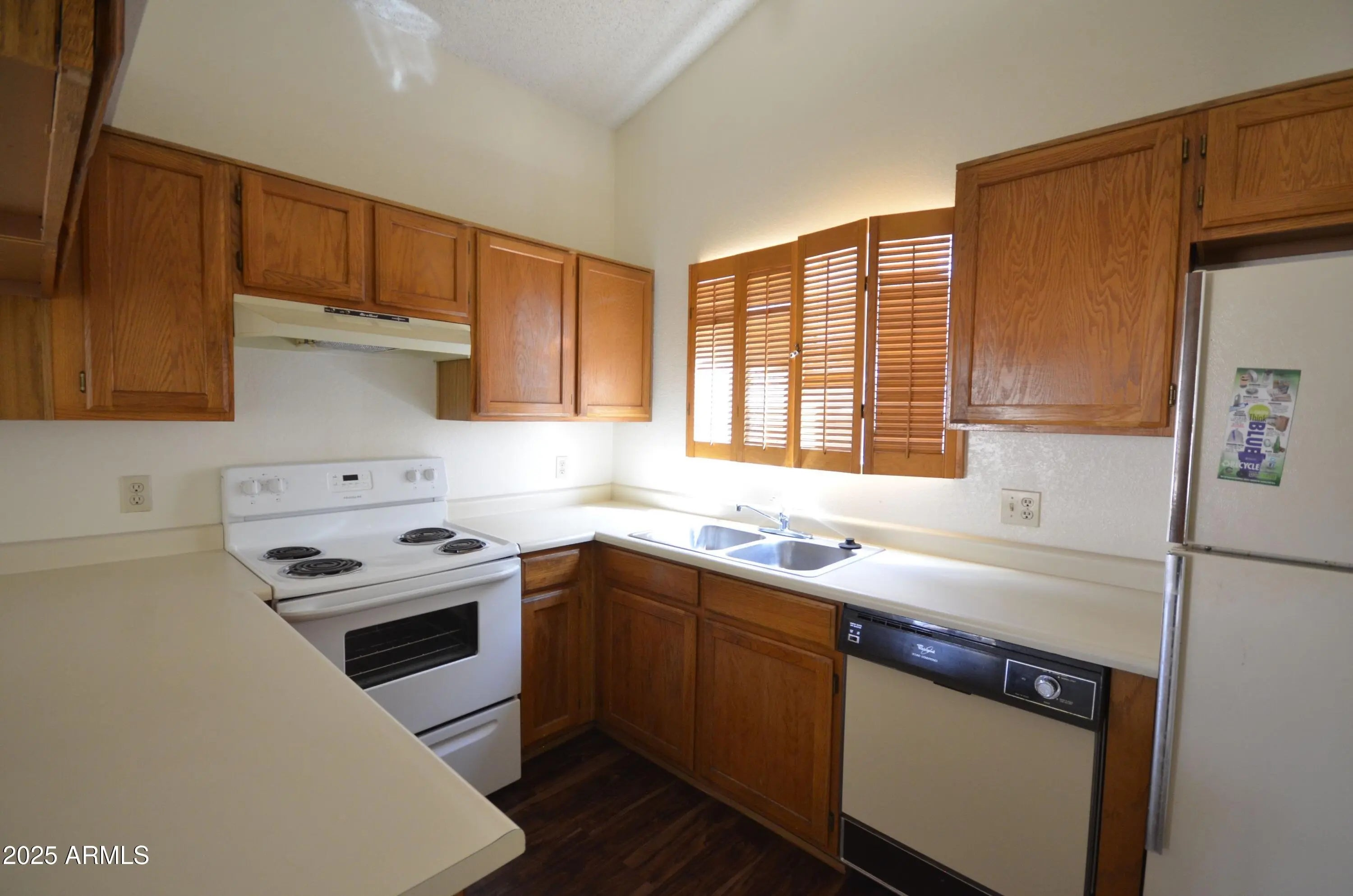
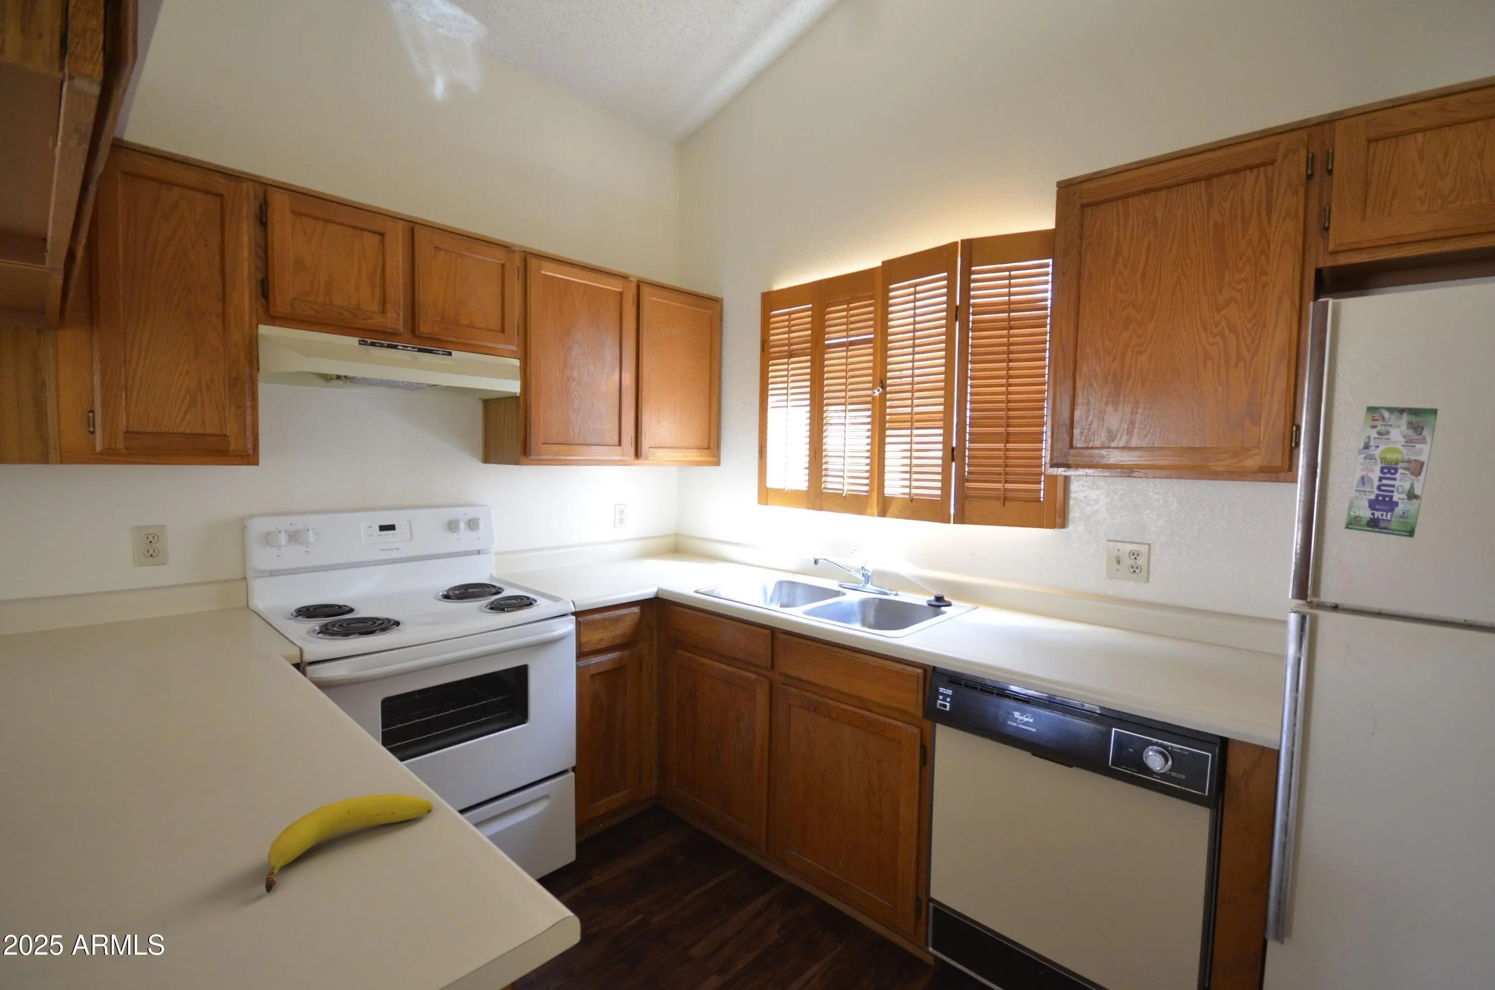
+ fruit (347, 823)
